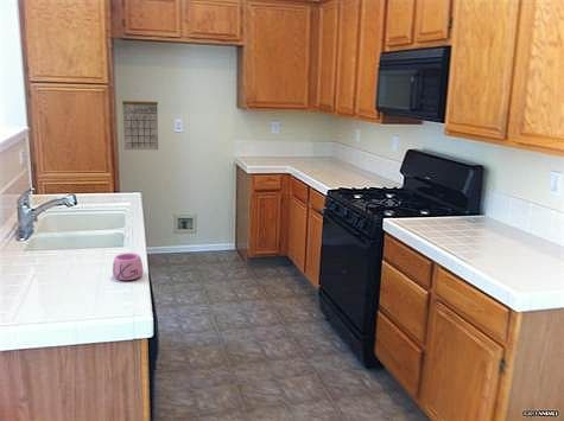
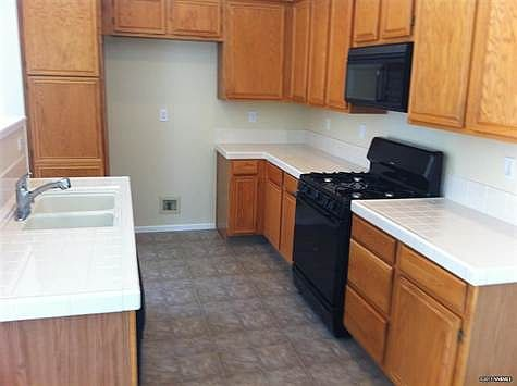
- calendar (140, 120)
- mug (127, 264)
